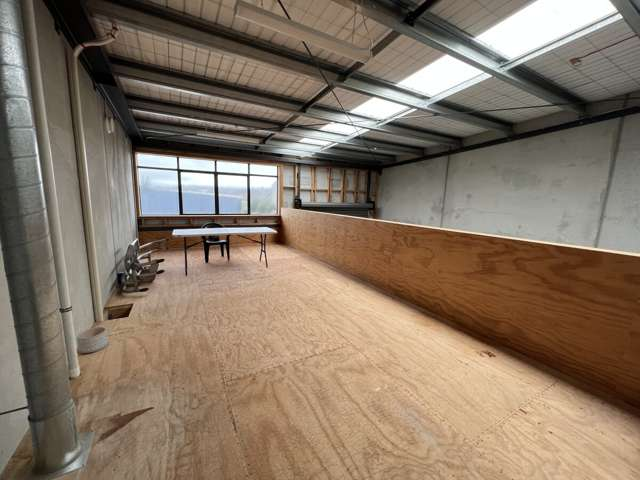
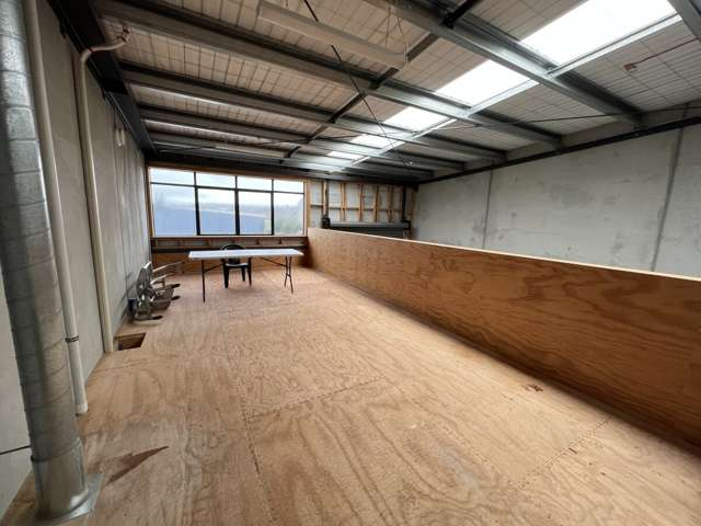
- planter (92, 340)
